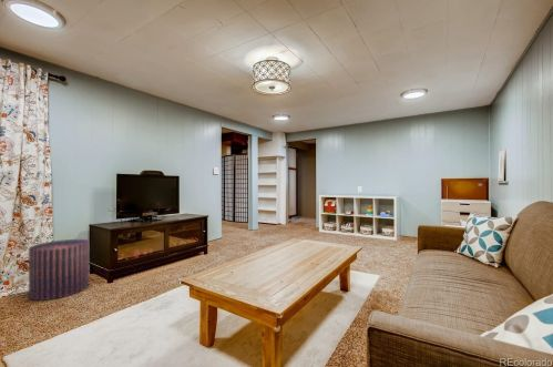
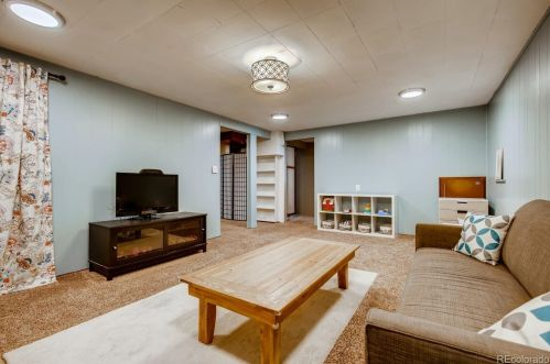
- pouf (60, 266)
